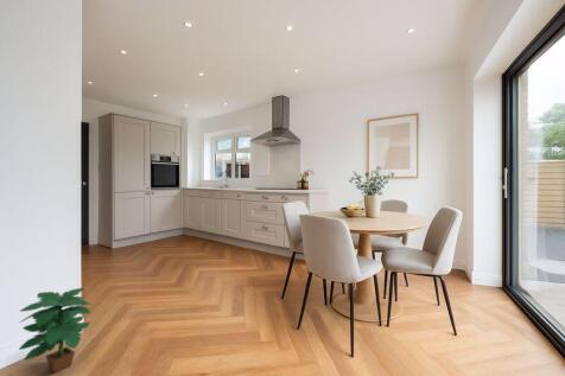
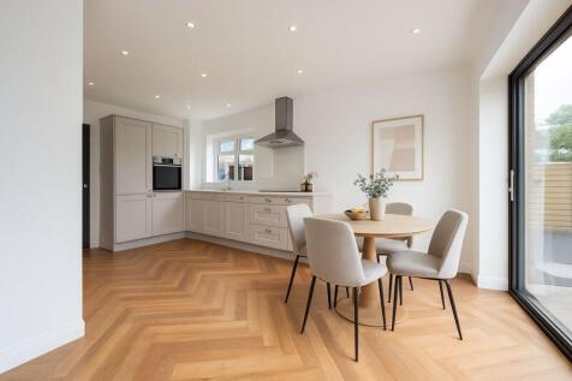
- potted plant (58, 330)
